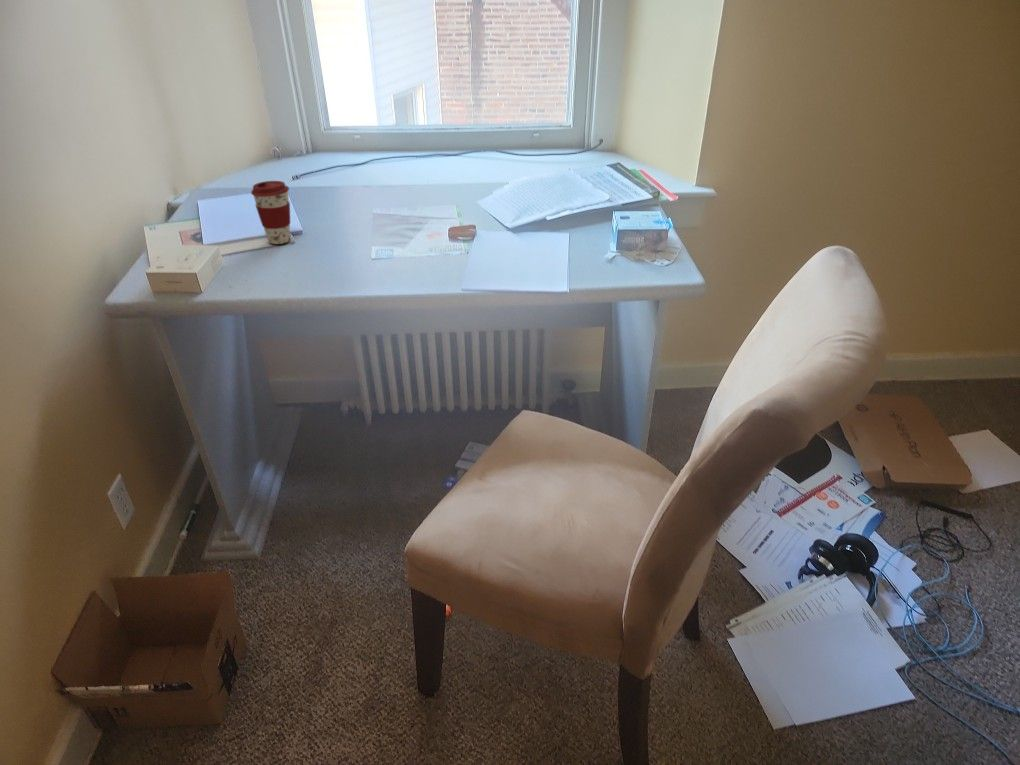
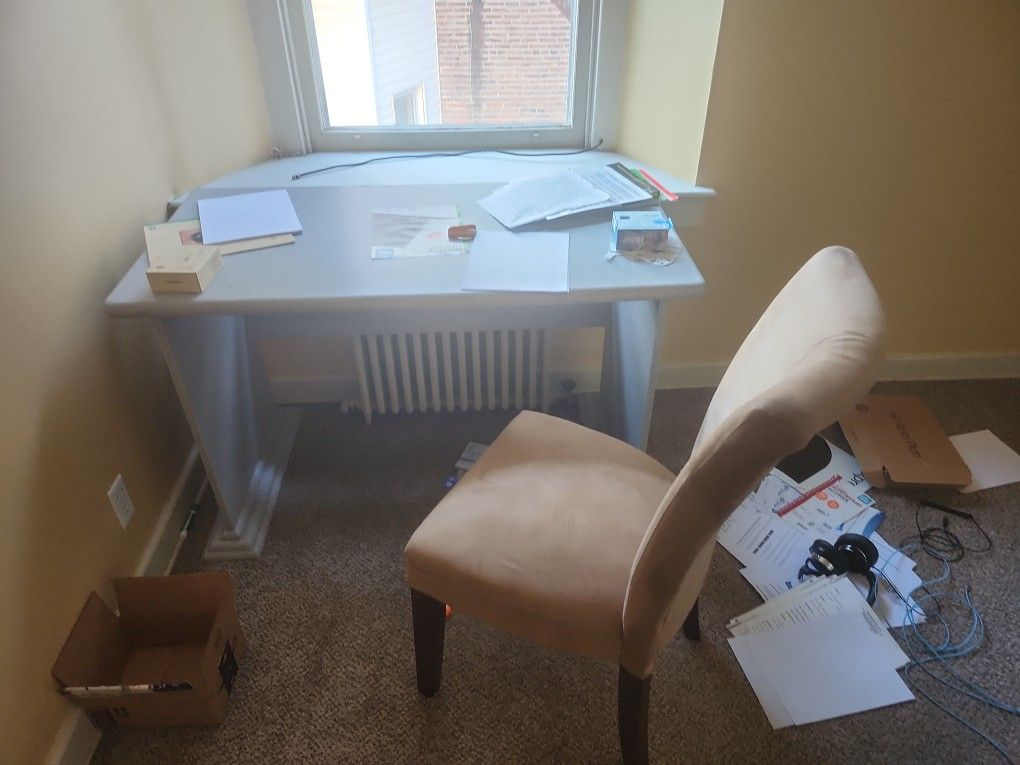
- coffee cup (274, 212)
